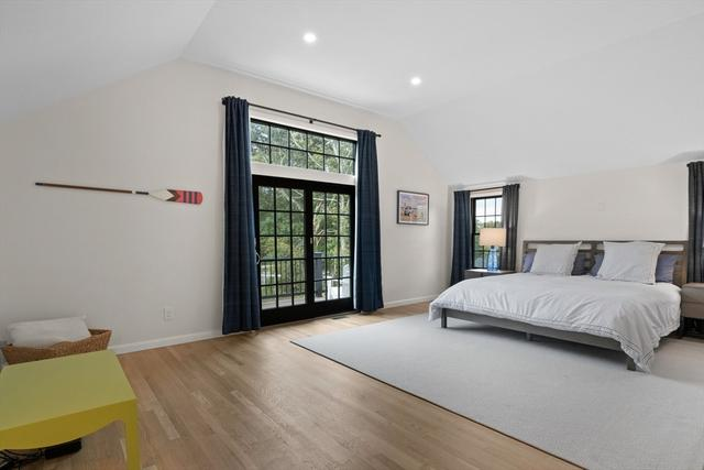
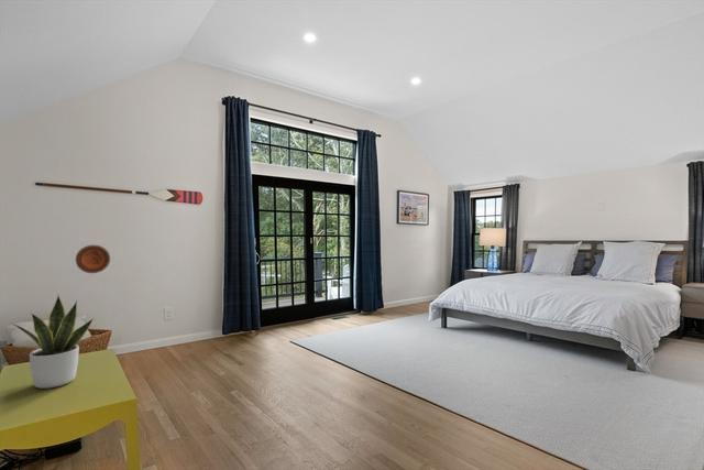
+ decorative plate (92, 259)
+ potted plant (53, 338)
